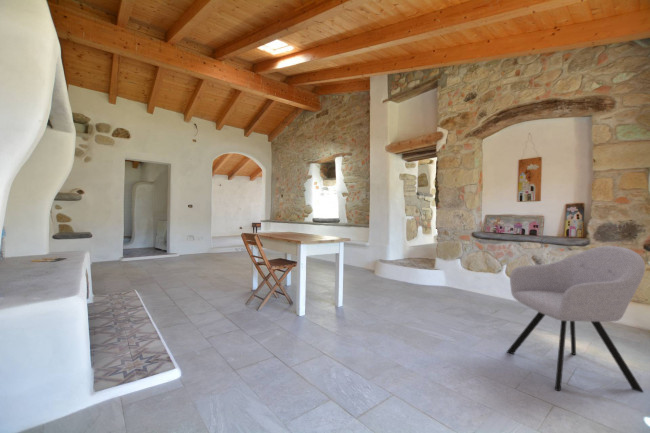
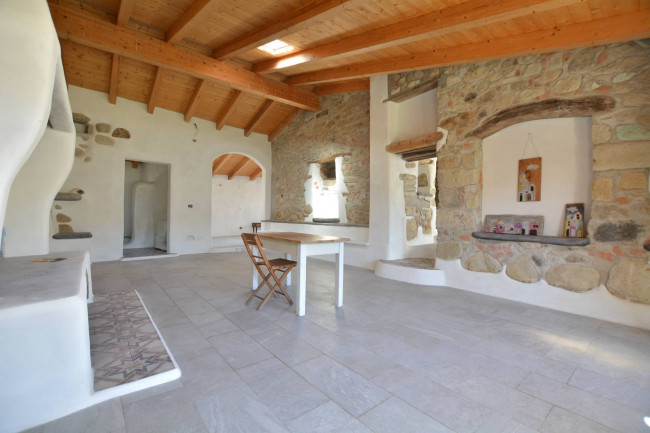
- chair (575, 307)
